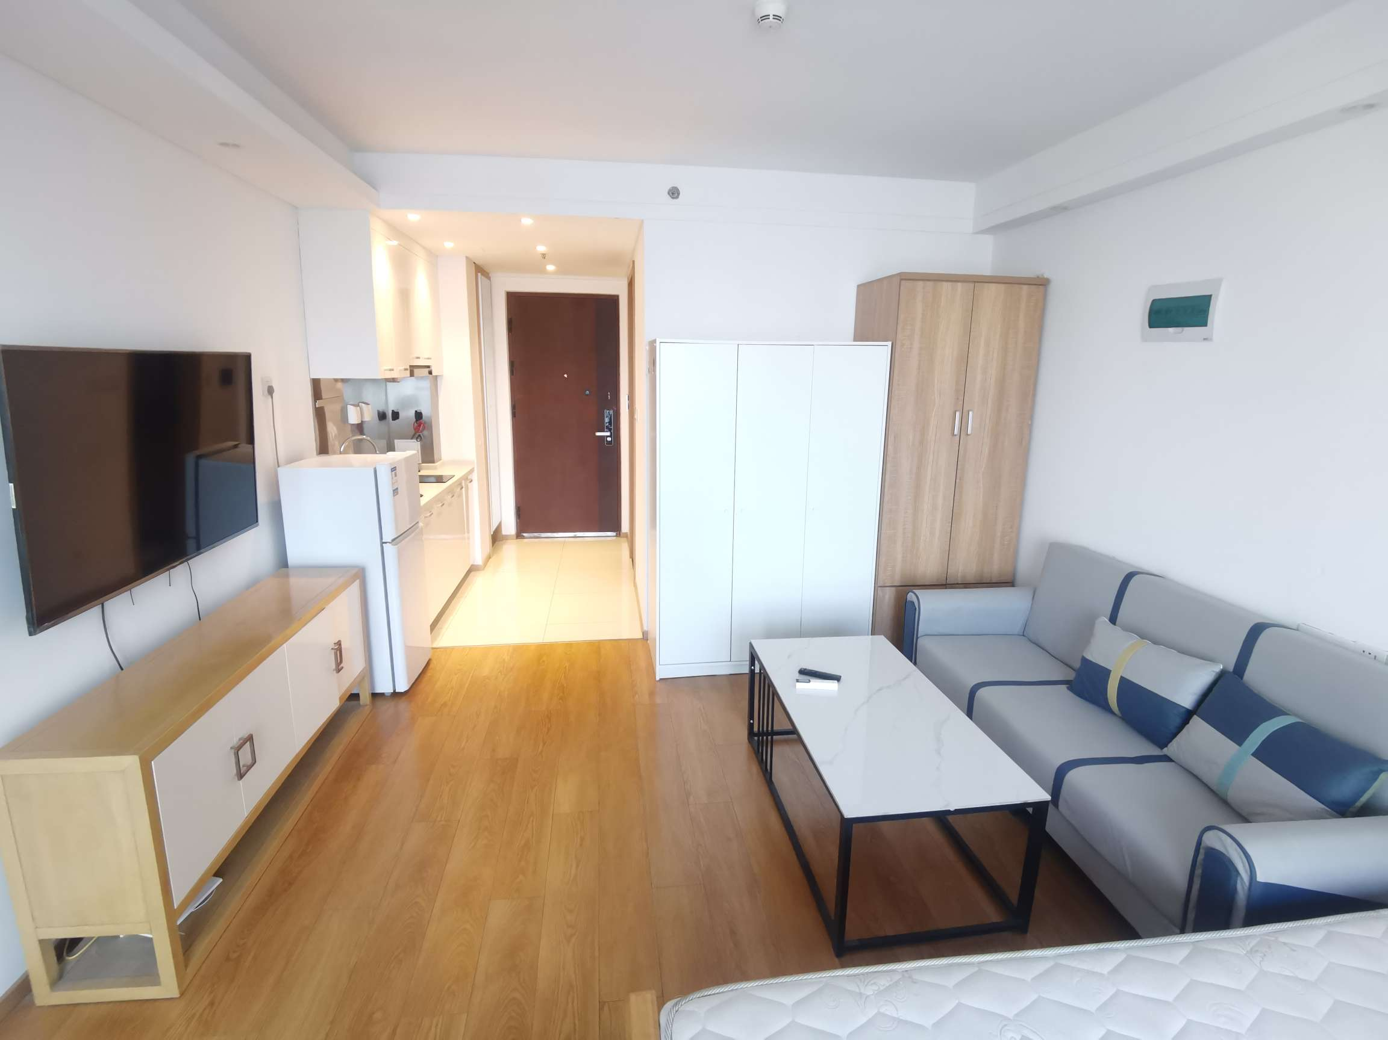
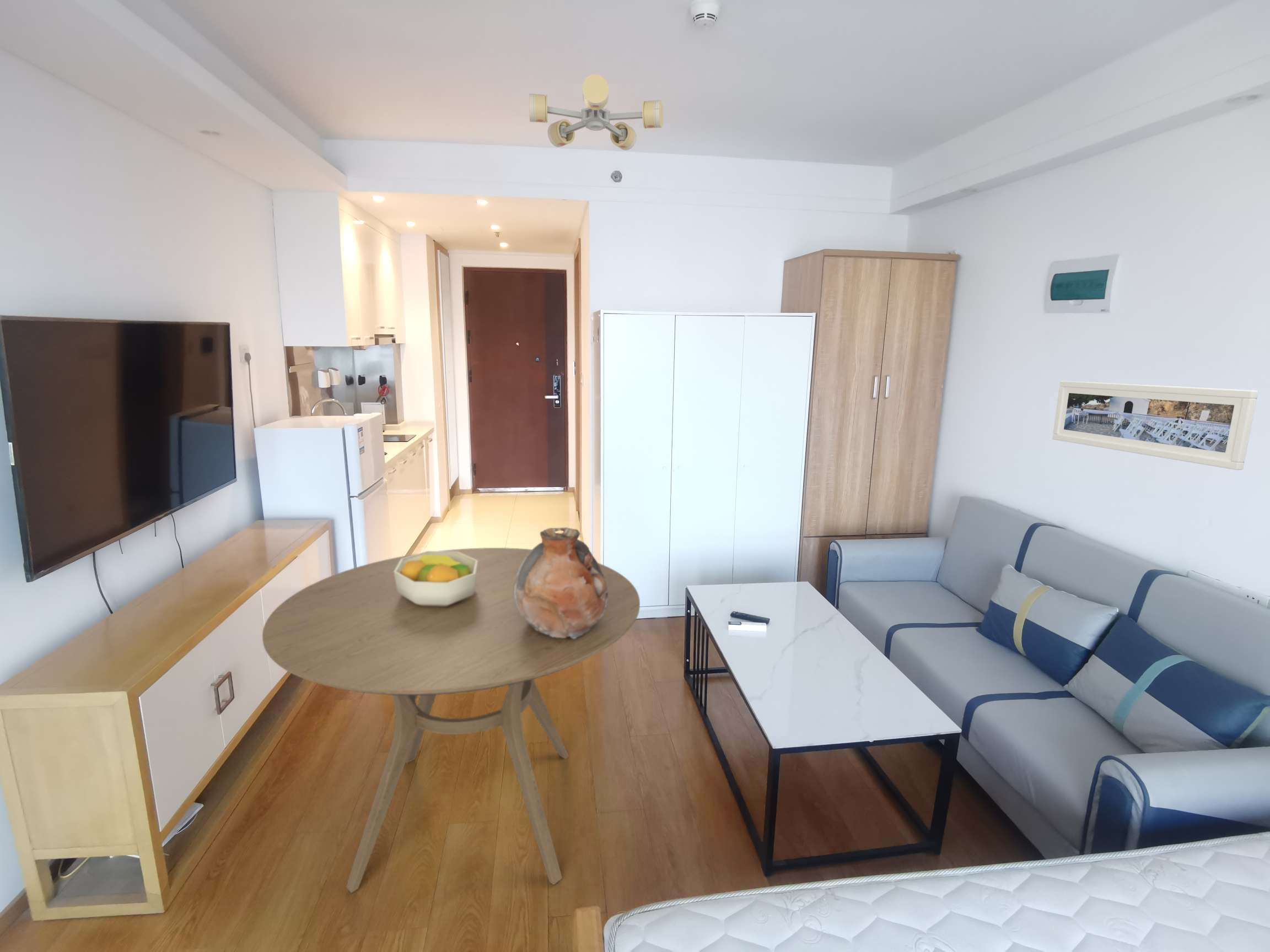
+ ceiling light (597, 117)
+ dining table (469, 717)
+ vase (562, 574)
+ fruit bowl (437, 572)
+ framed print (1138, 419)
